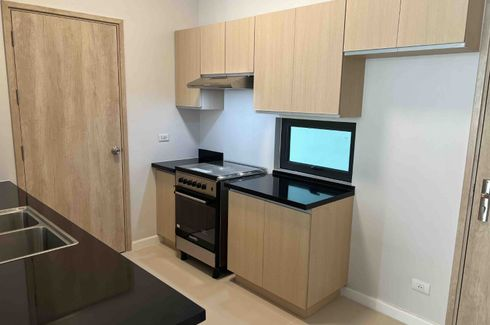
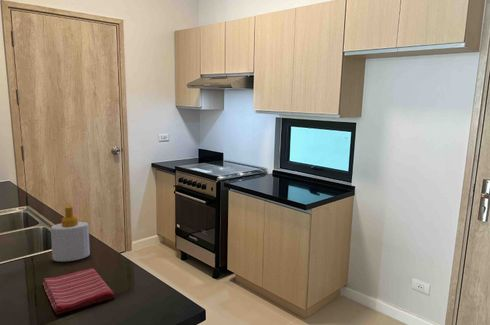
+ soap bottle (70, 232)
+ dish towel (77, 287)
